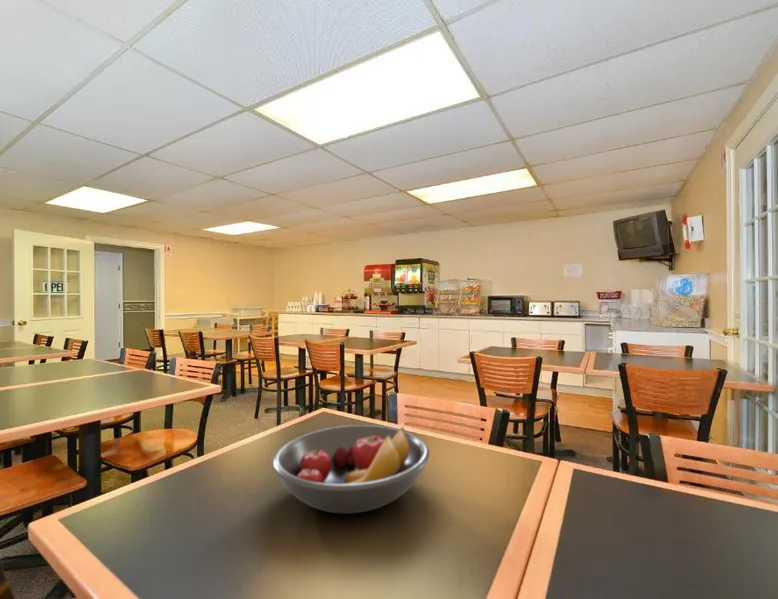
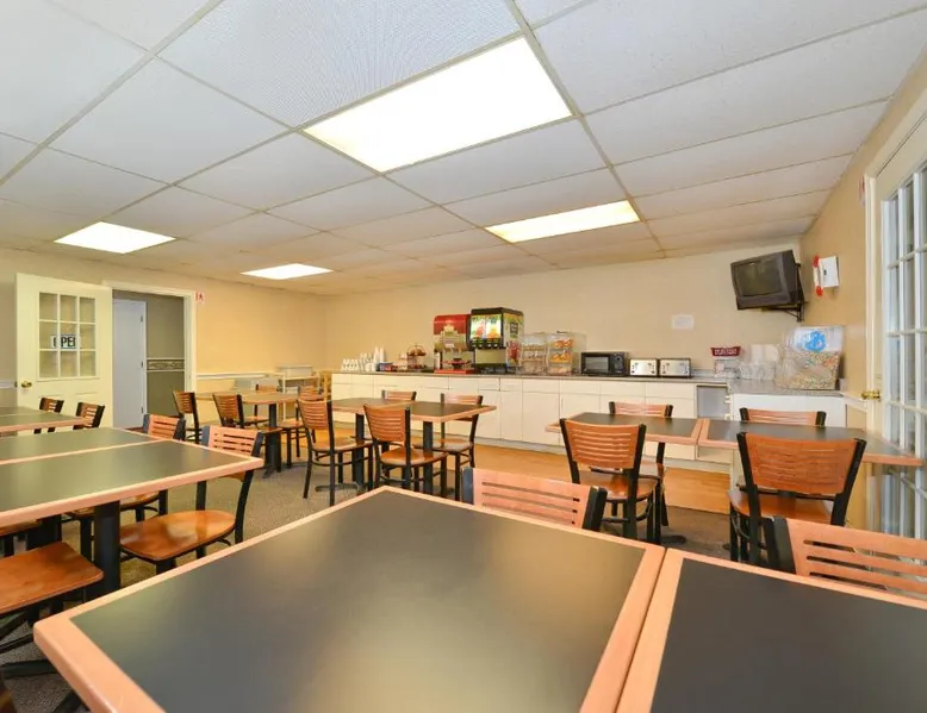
- fruit bowl (353, 465)
